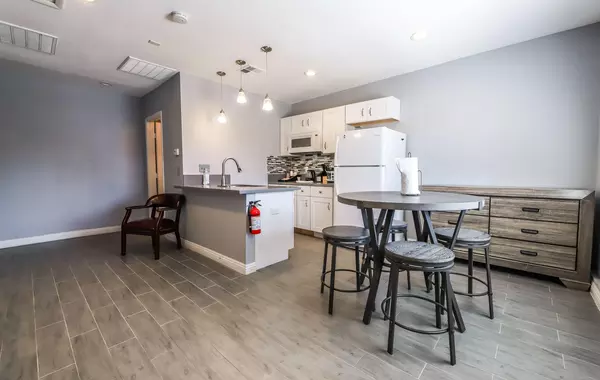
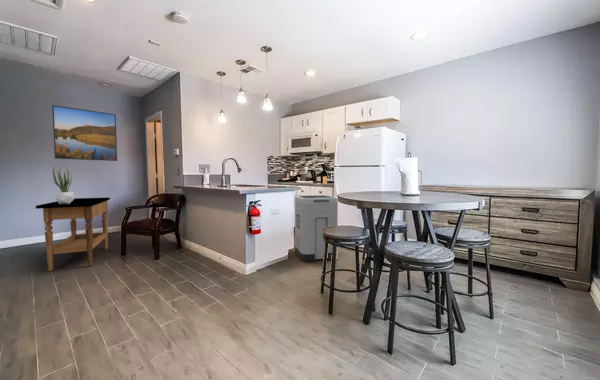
+ side table (80, 234)
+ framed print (87, 135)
+ potted plant (62, 185)
+ trash can (315, 226)
